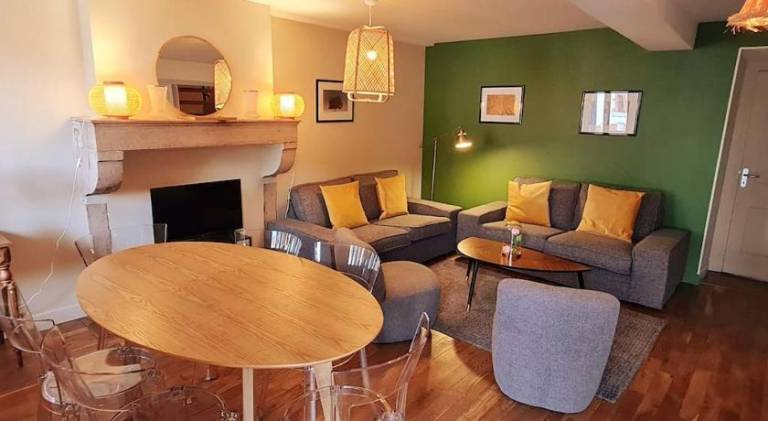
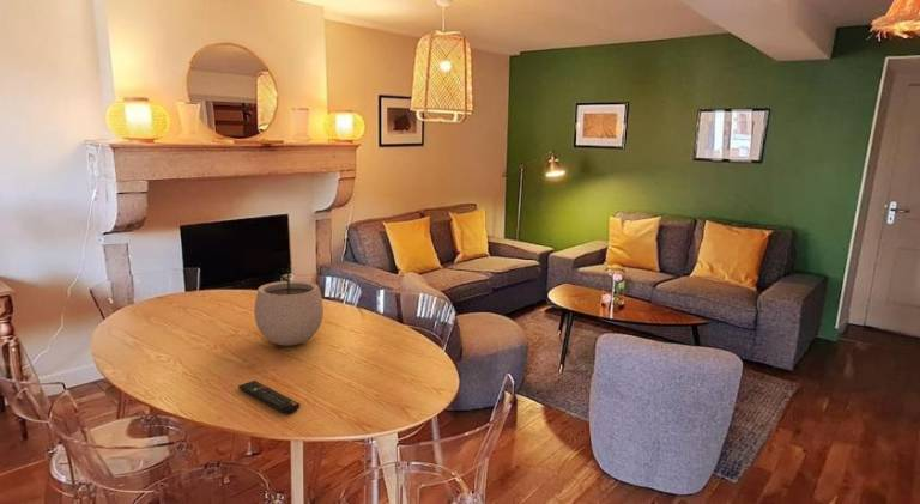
+ plant pot (289, 303)
+ remote control (268, 396)
